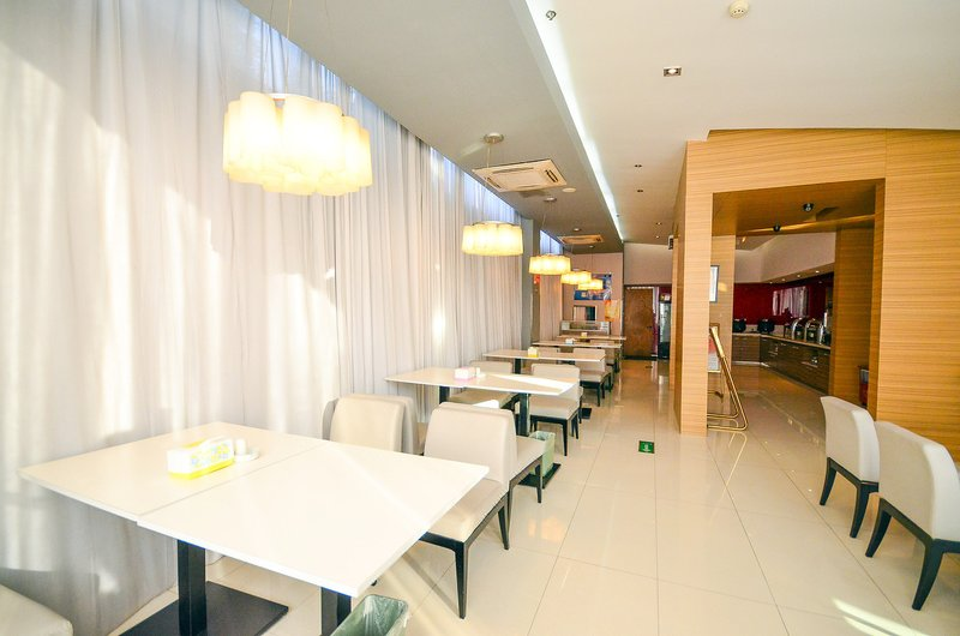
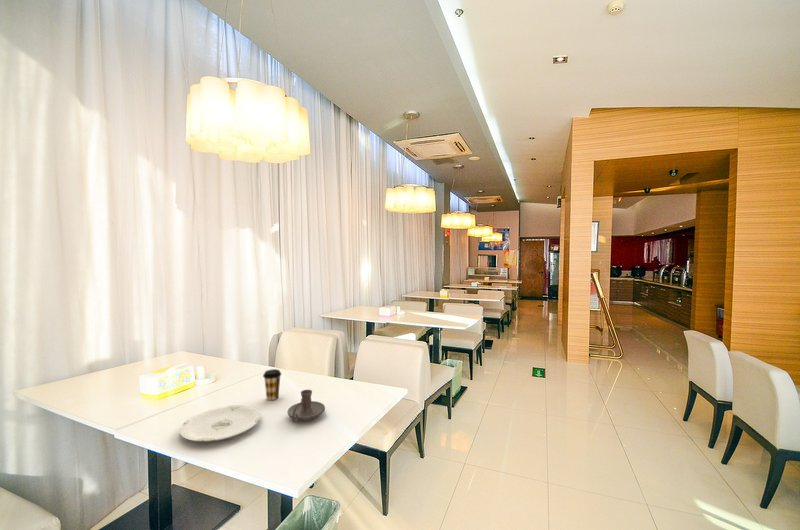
+ candle holder (304, 405)
+ plate (222, 424)
+ coffee cup (272, 384)
